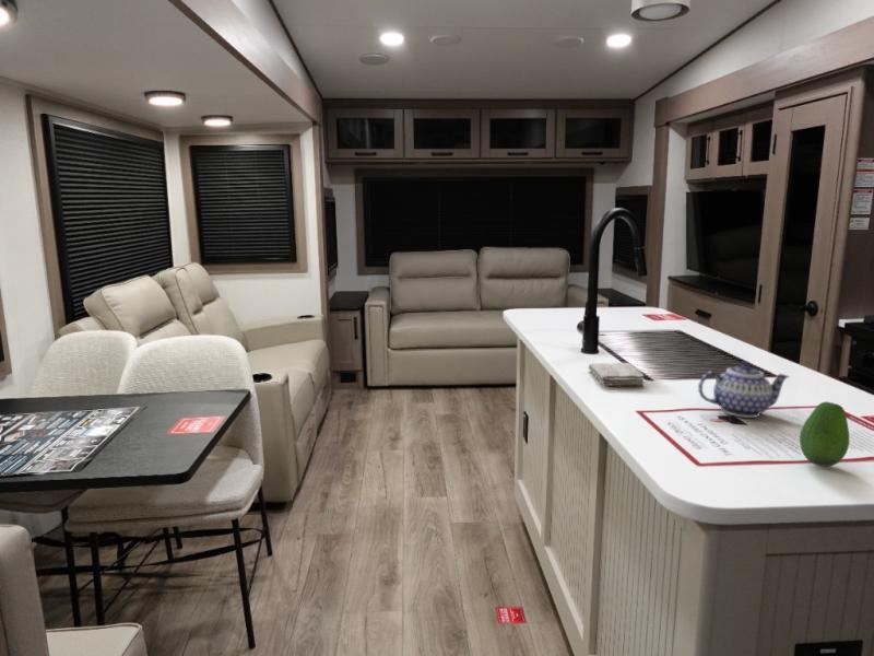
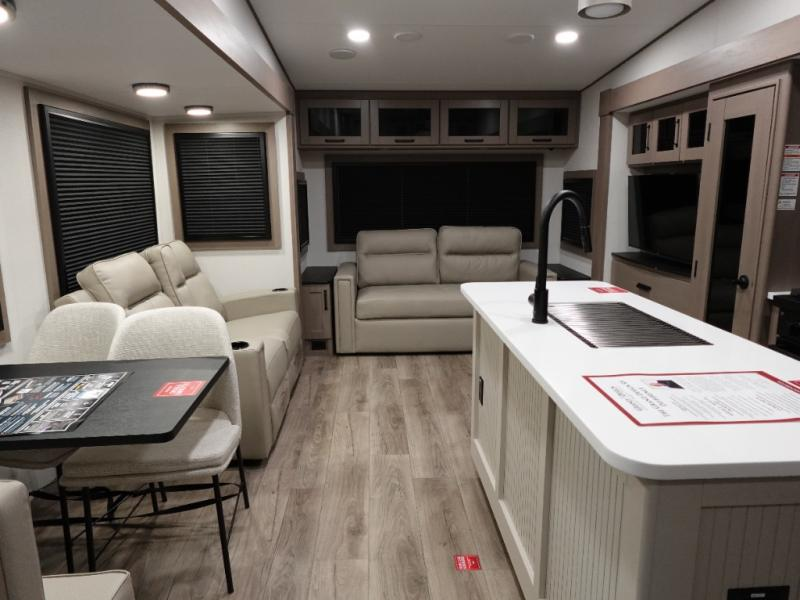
- fruit (824, 433)
- teapot (743, 387)
- washcloth (615, 372)
